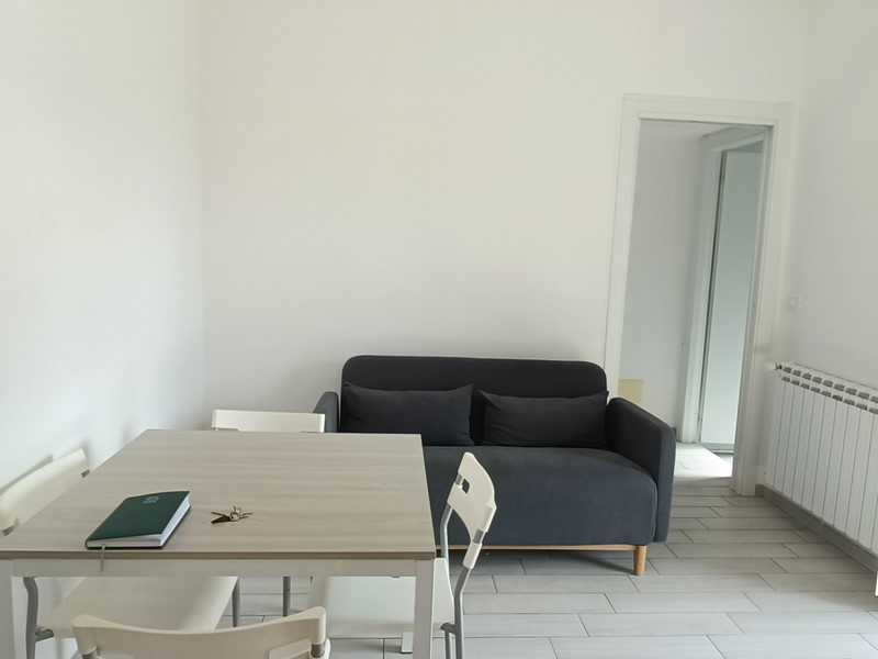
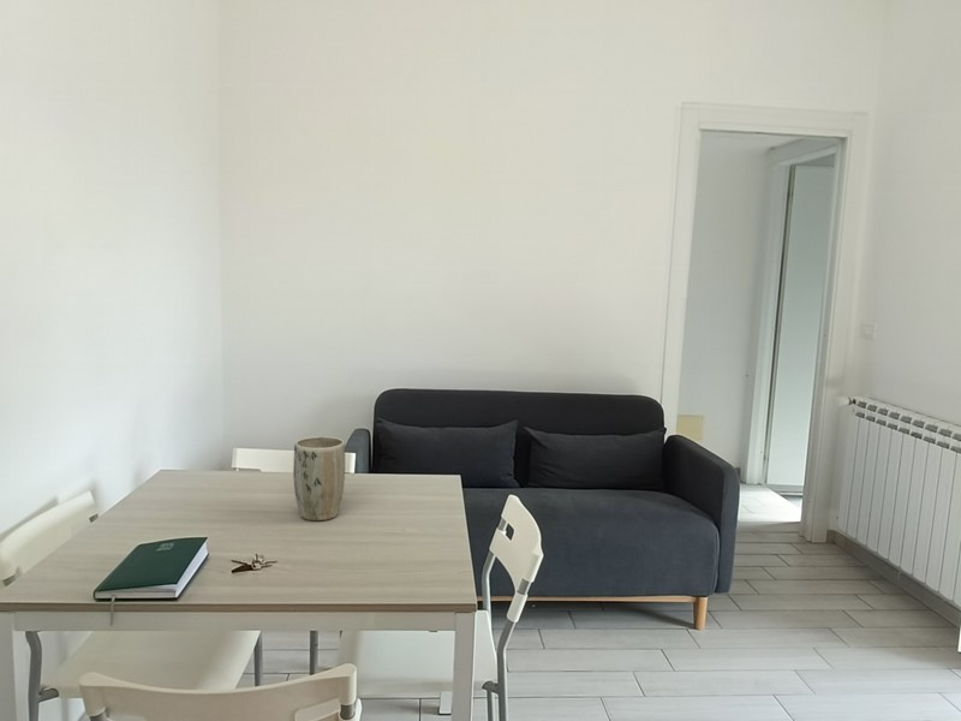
+ plant pot (318, 478)
